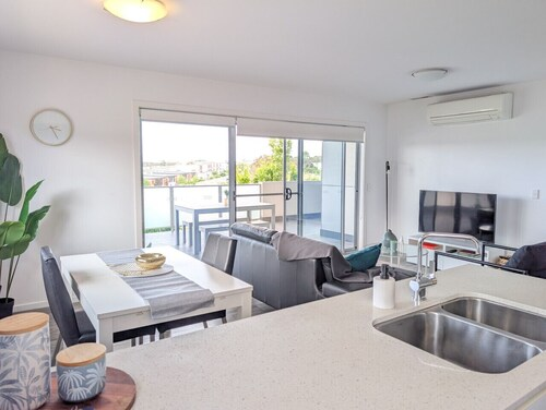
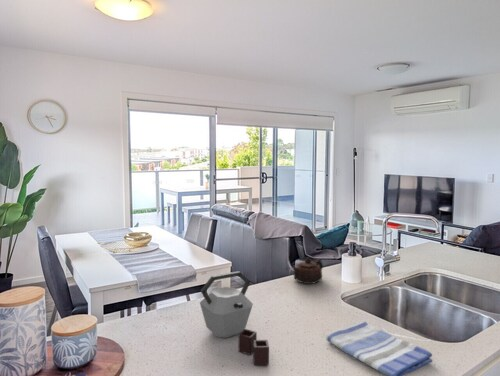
+ teapot (308, 268)
+ kettle (238, 312)
+ dish towel (376, 346)
